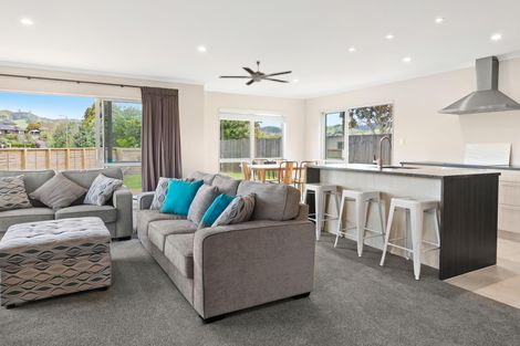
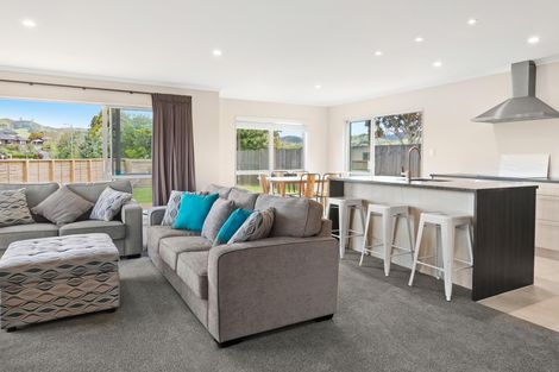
- ceiling fan (253, 72)
